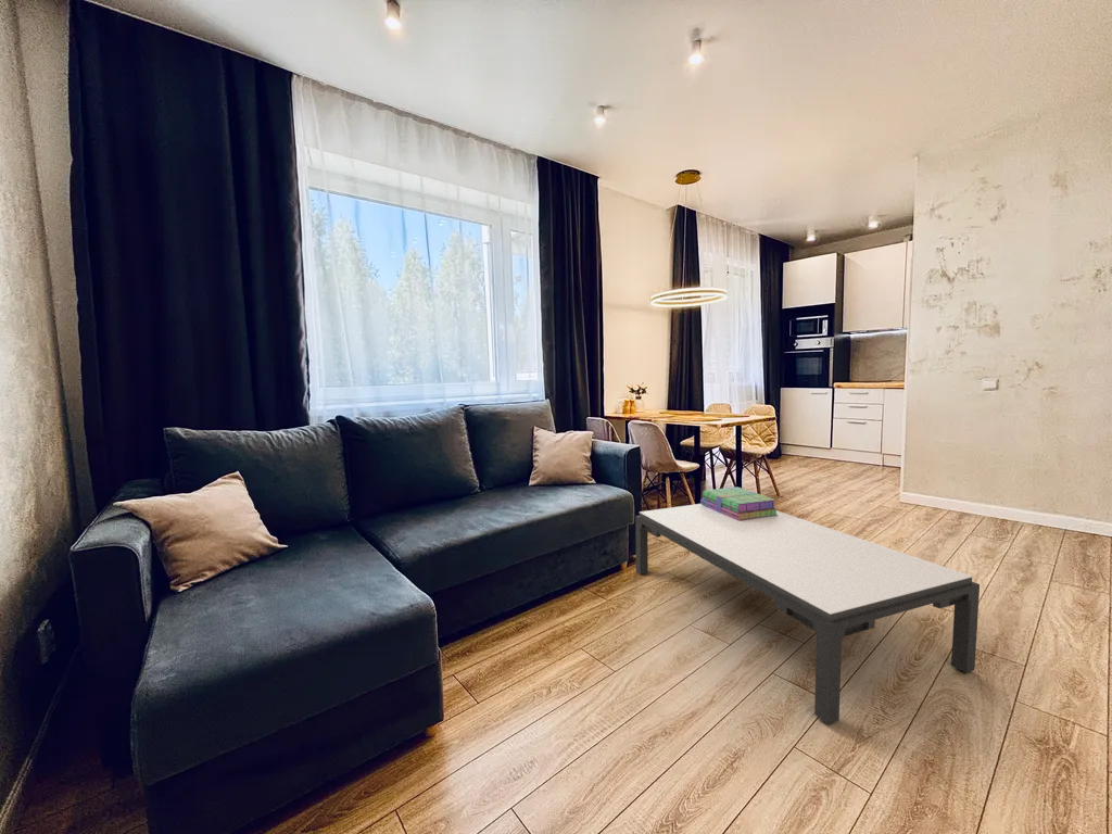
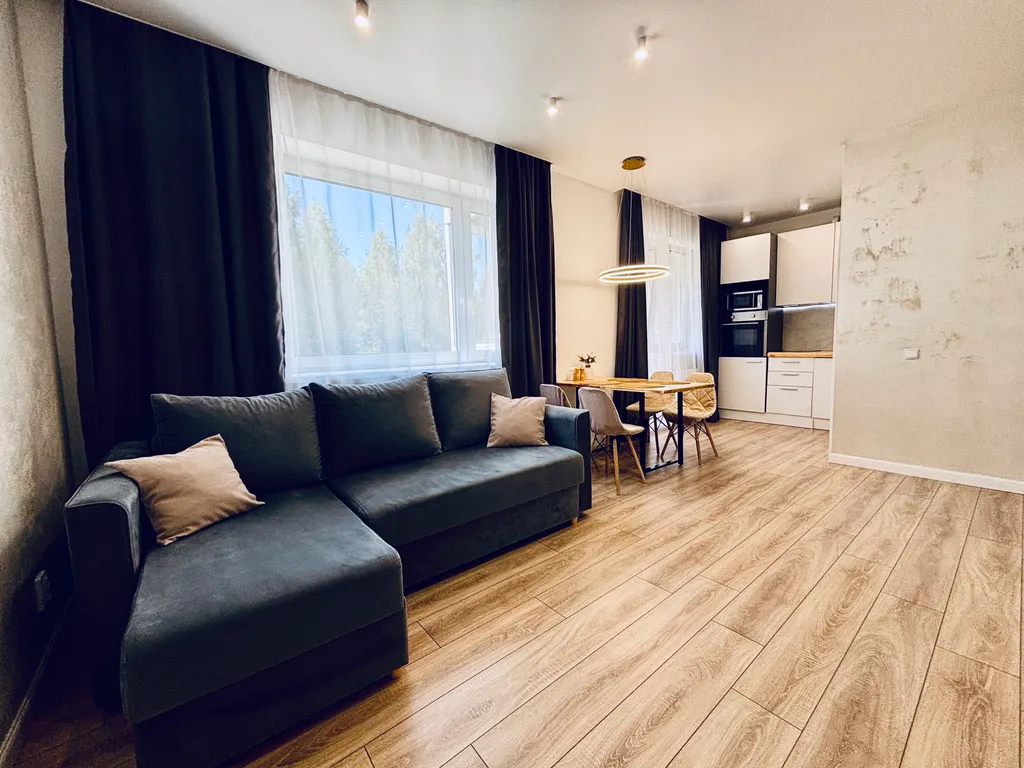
- coffee table (770, 573)
- stack of books (737, 502)
